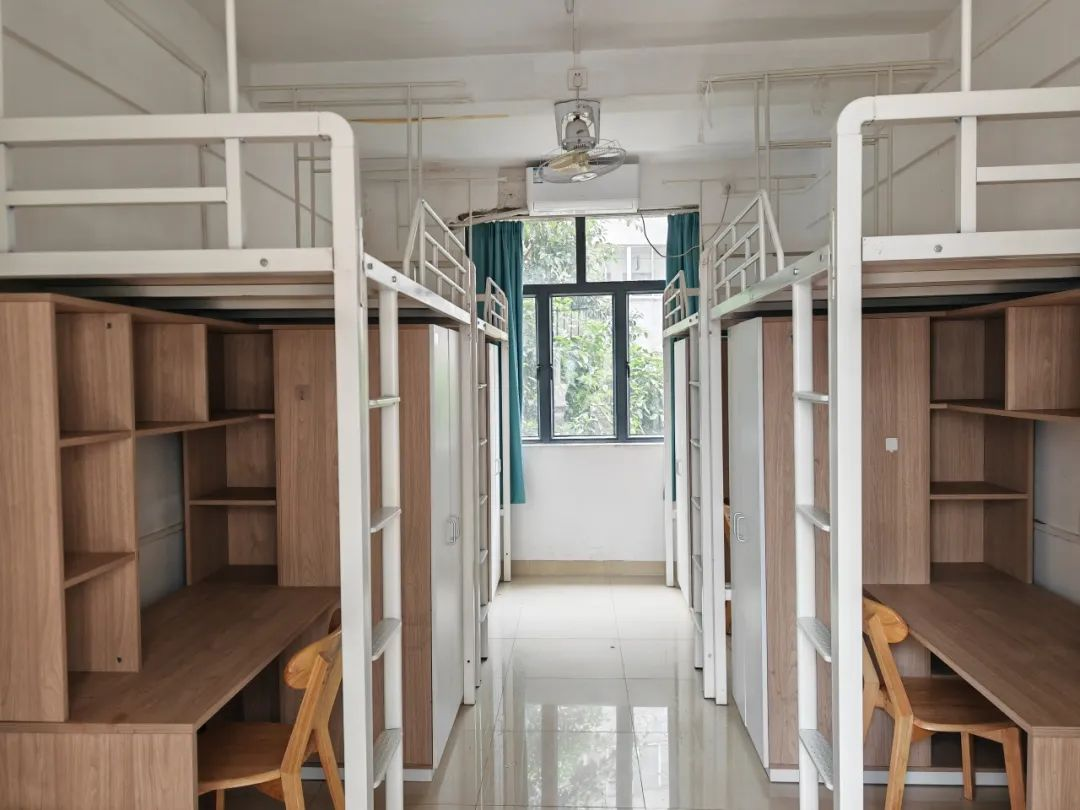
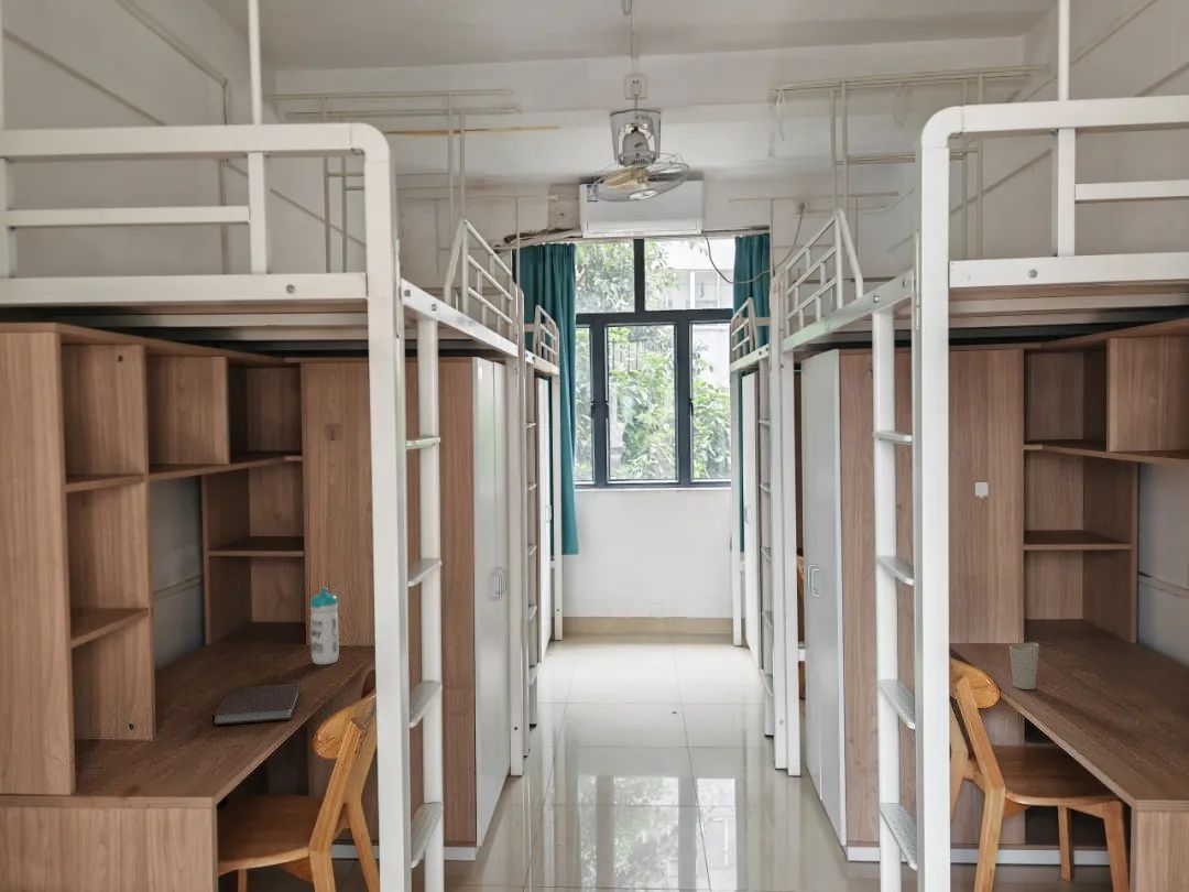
+ notebook (259, 703)
+ cup (1024, 664)
+ water bottle (324, 624)
